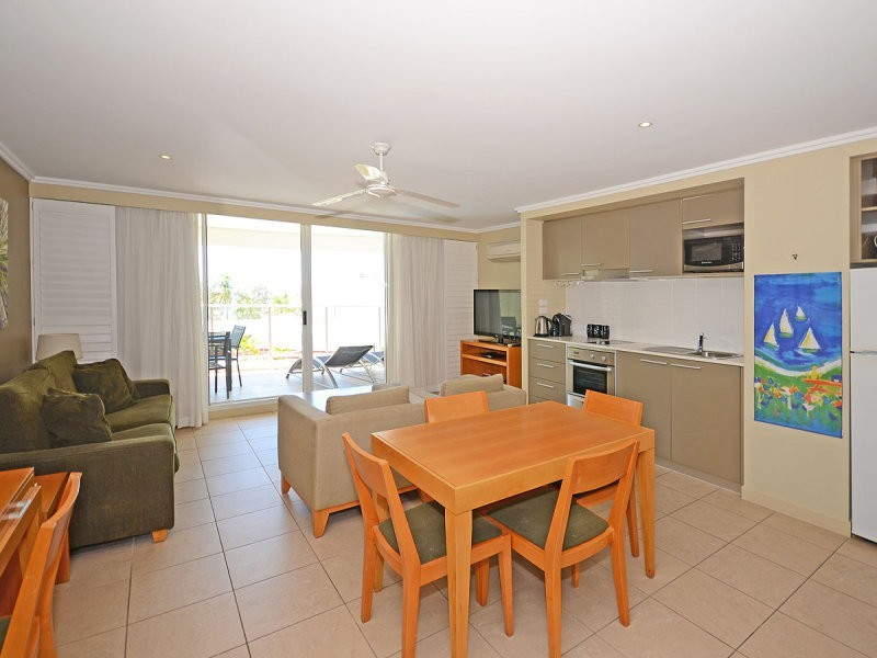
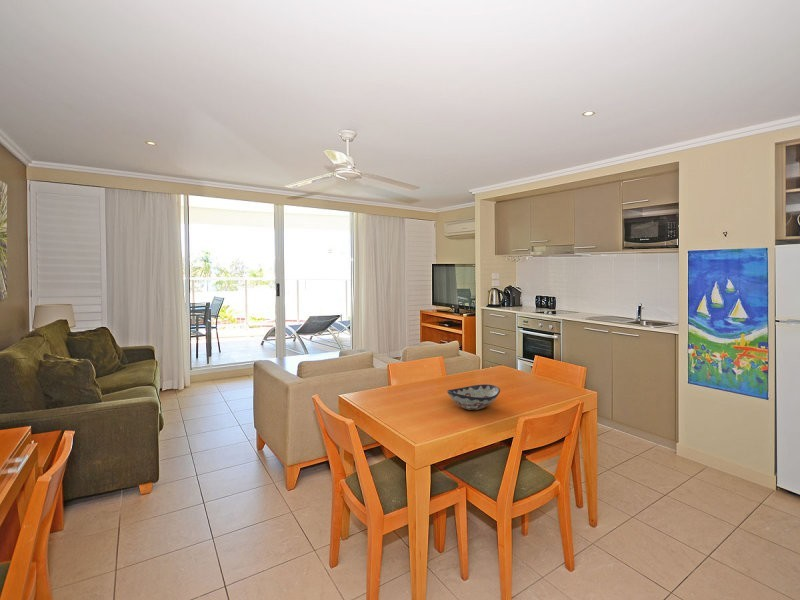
+ decorative bowl (473, 398)
